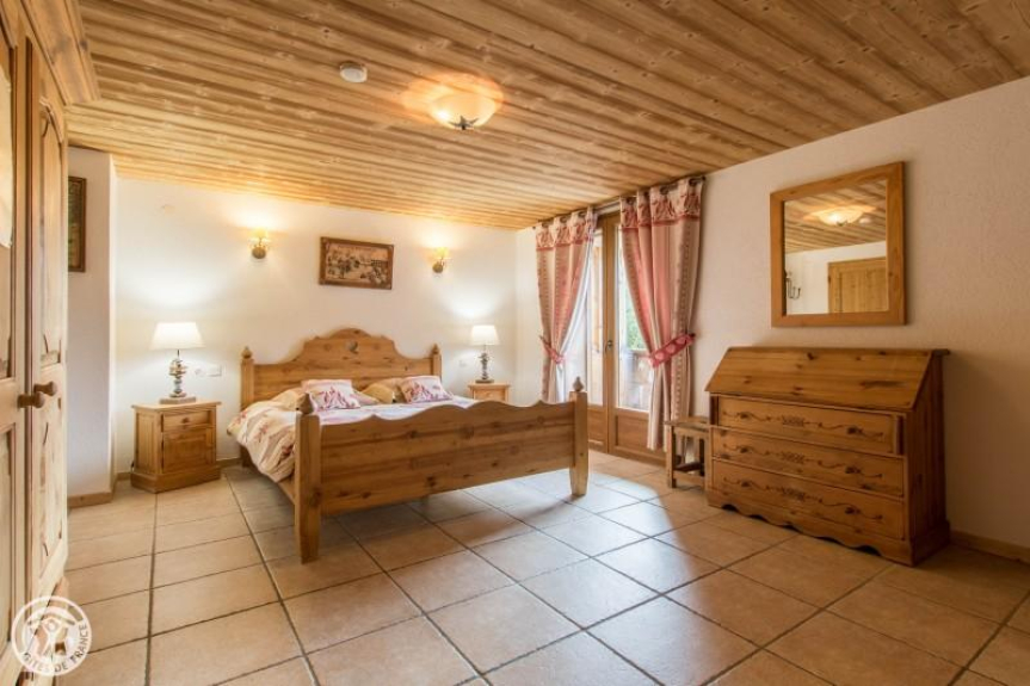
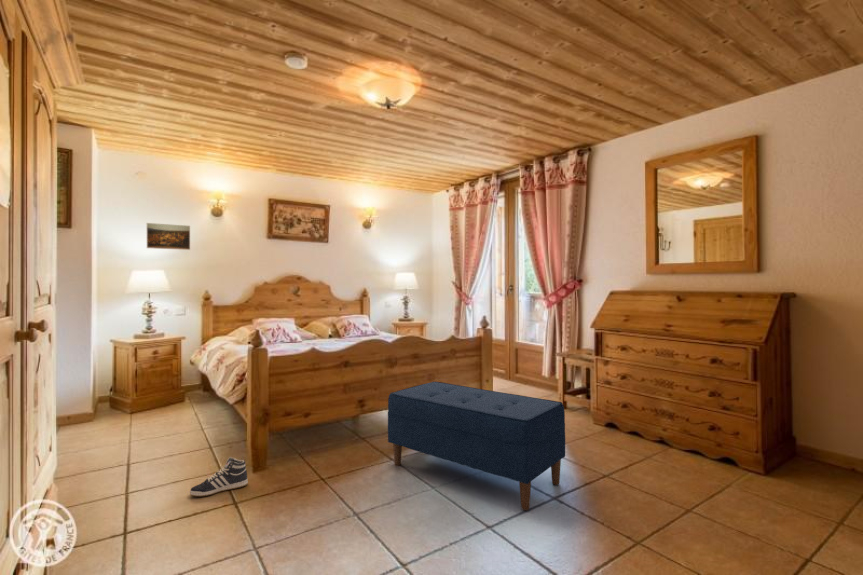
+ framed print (168, 236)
+ sneaker (219, 475)
+ bench (472, 435)
